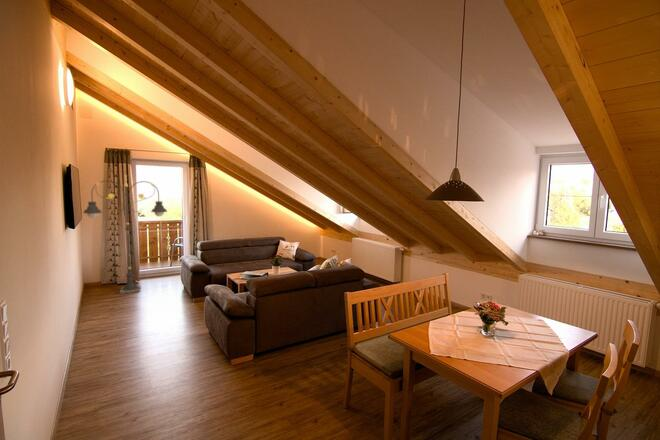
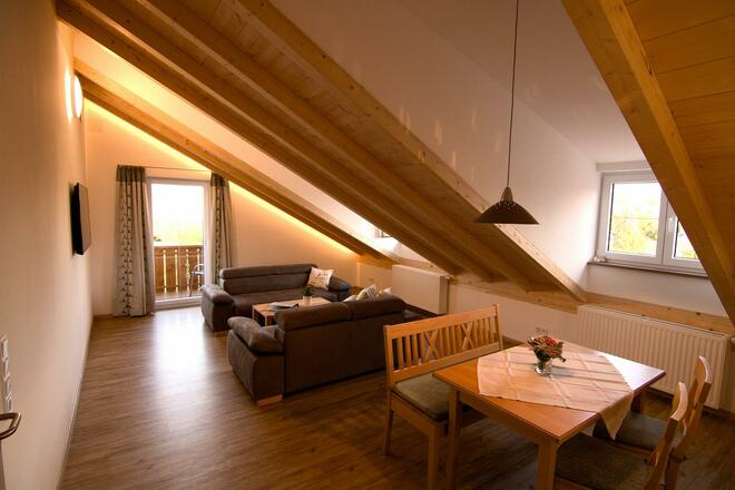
- floor lamp (128, 233)
